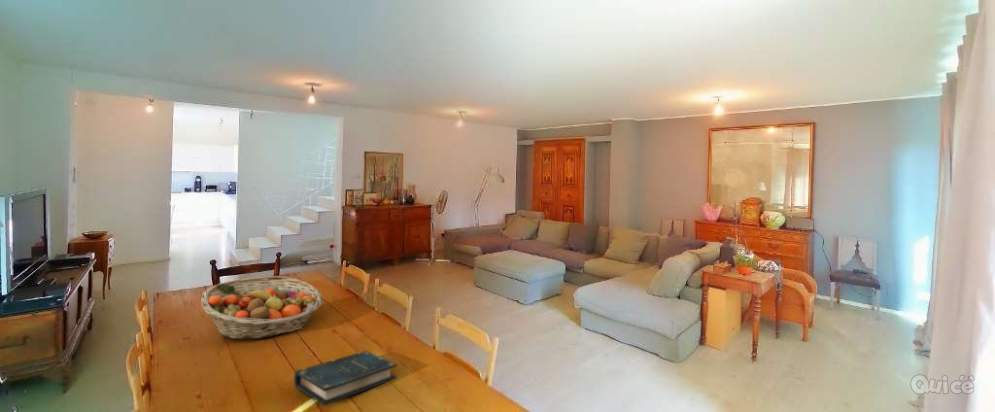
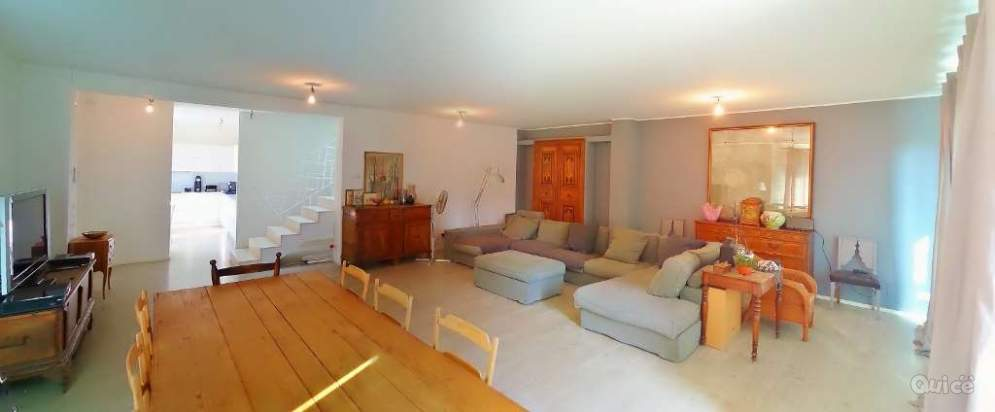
- fruit basket (265, 305)
- book (346, 374)
